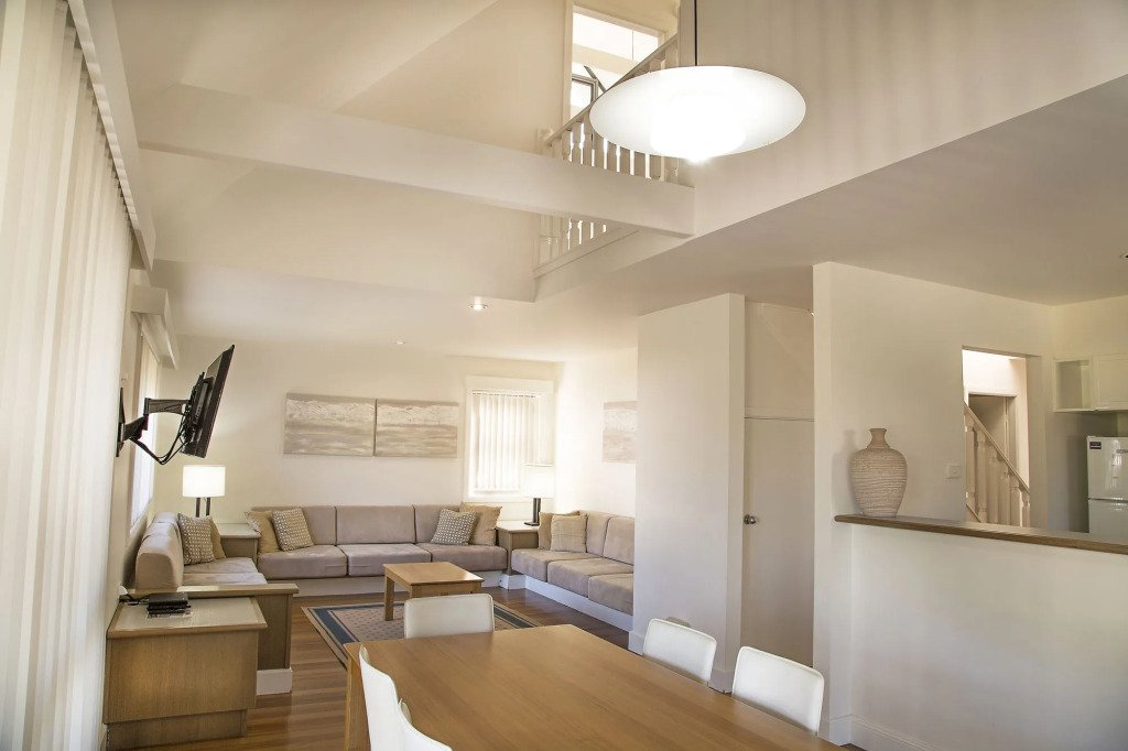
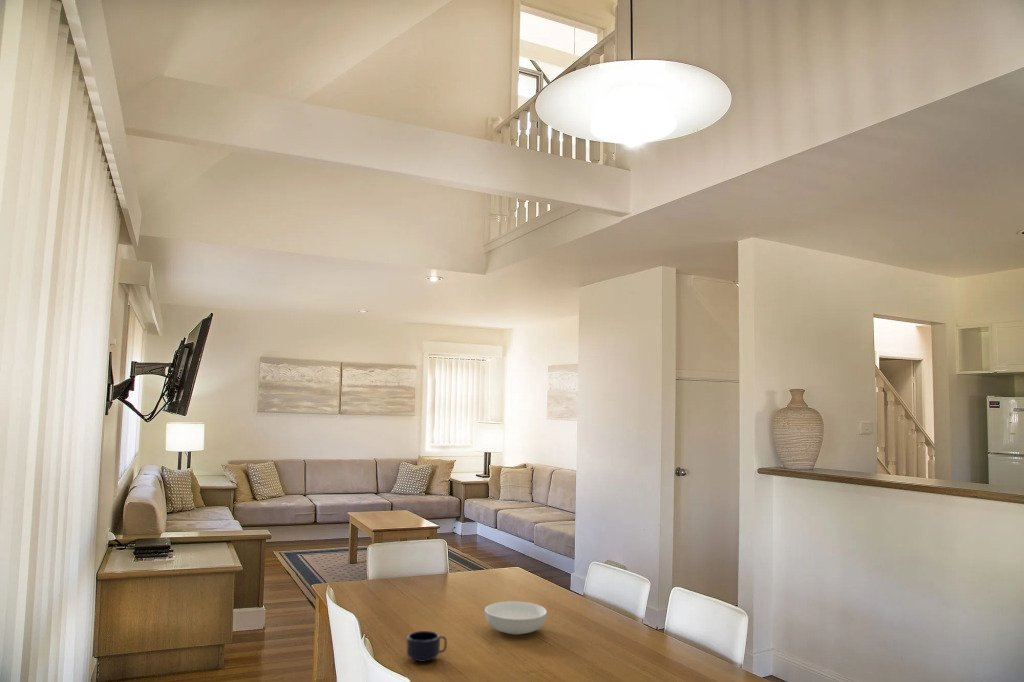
+ serving bowl (515, 620)
+ mug (426, 646)
